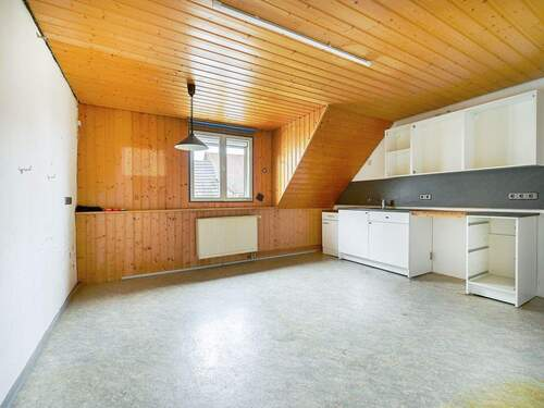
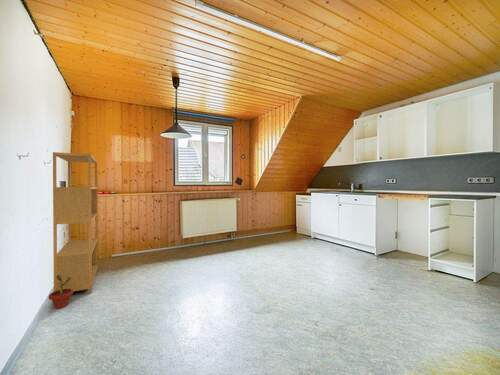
+ bookshelf (78, 219)
+ potted plant (61, 290)
